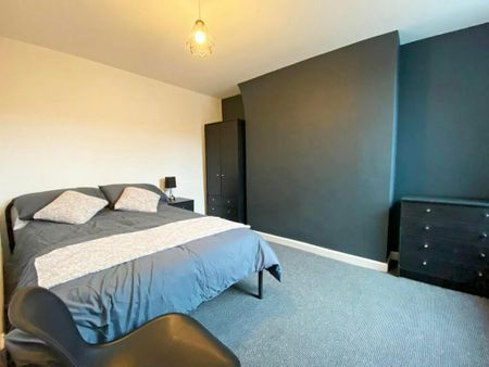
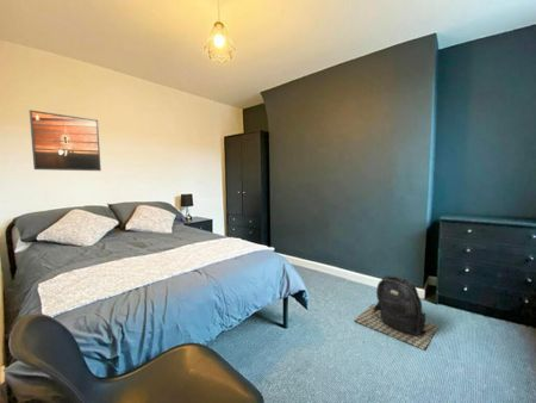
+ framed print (68, 143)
+ backpack (395, 298)
